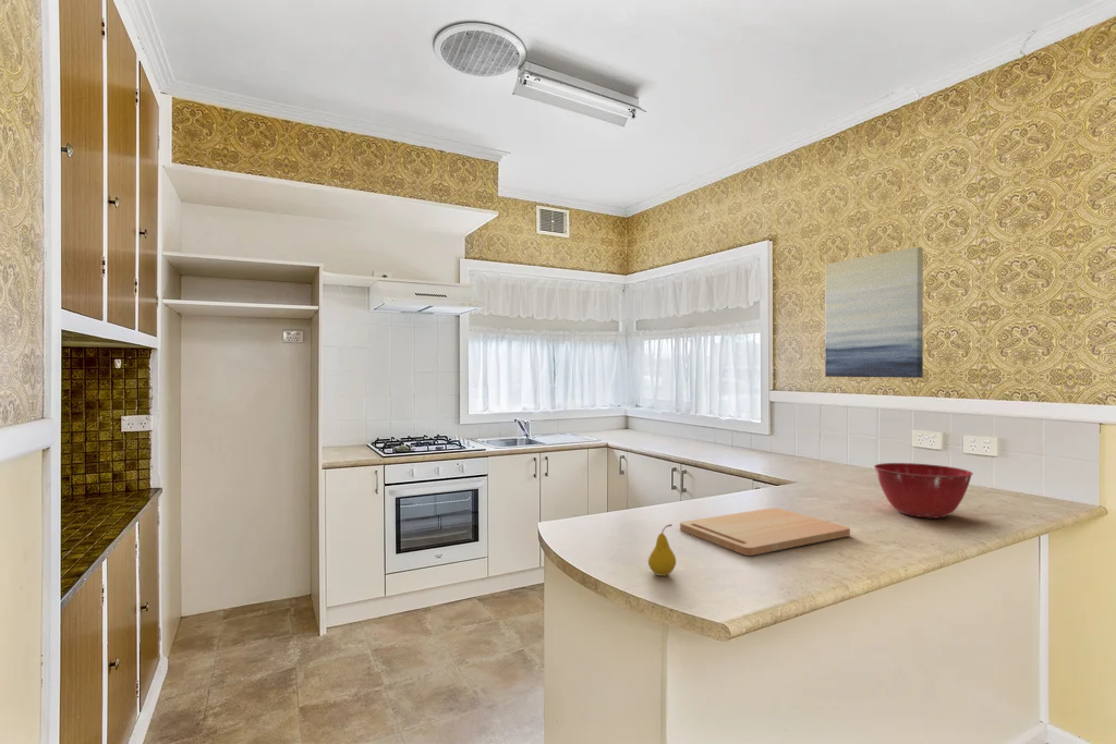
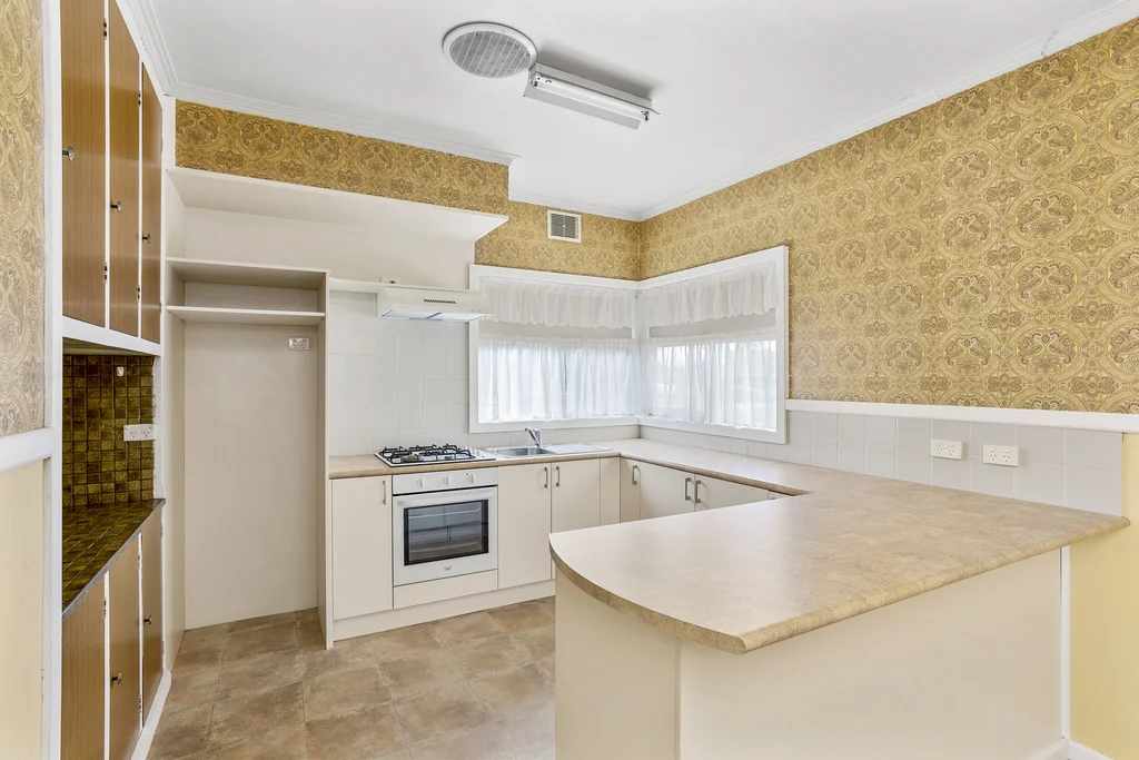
- mixing bowl (921, 490)
- cutting board (763, 528)
- fruit (662, 548)
- wall art (870, 316)
